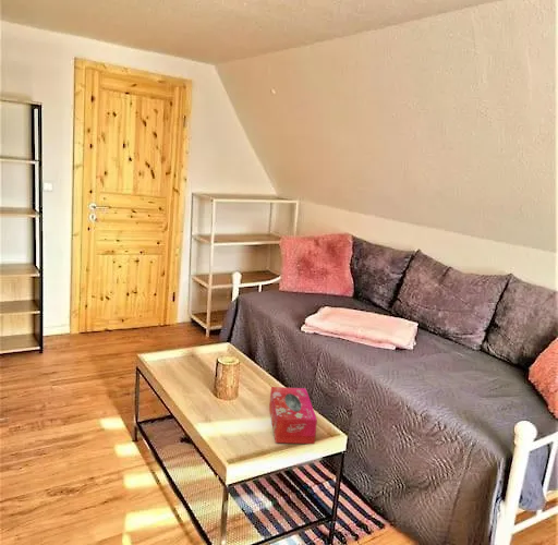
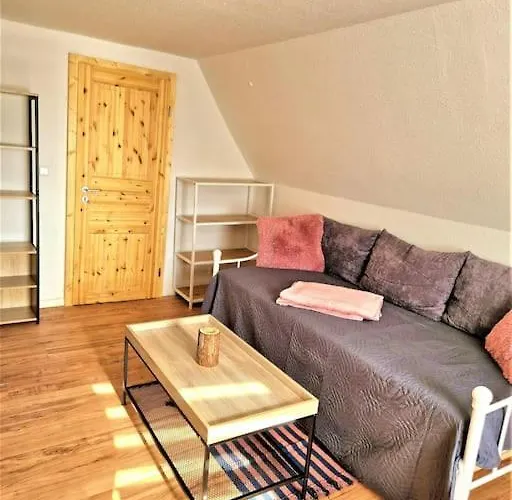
- tissue box (291, 413)
